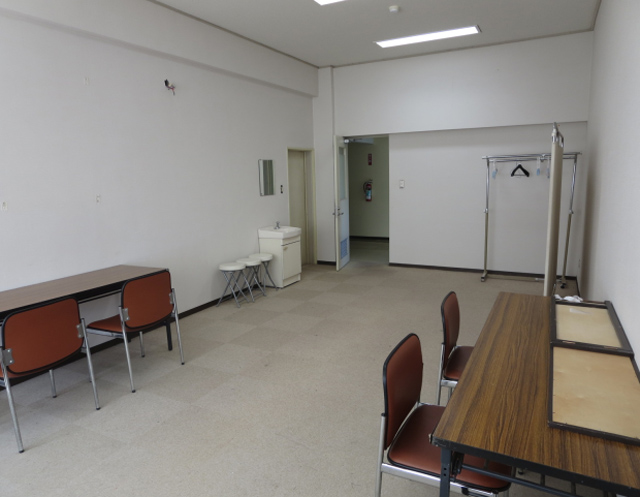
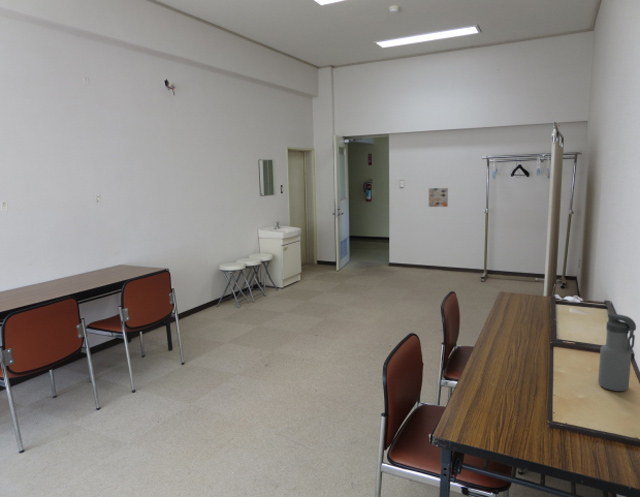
+ wall art (438, 197)
+ water bottle (616, 351)
